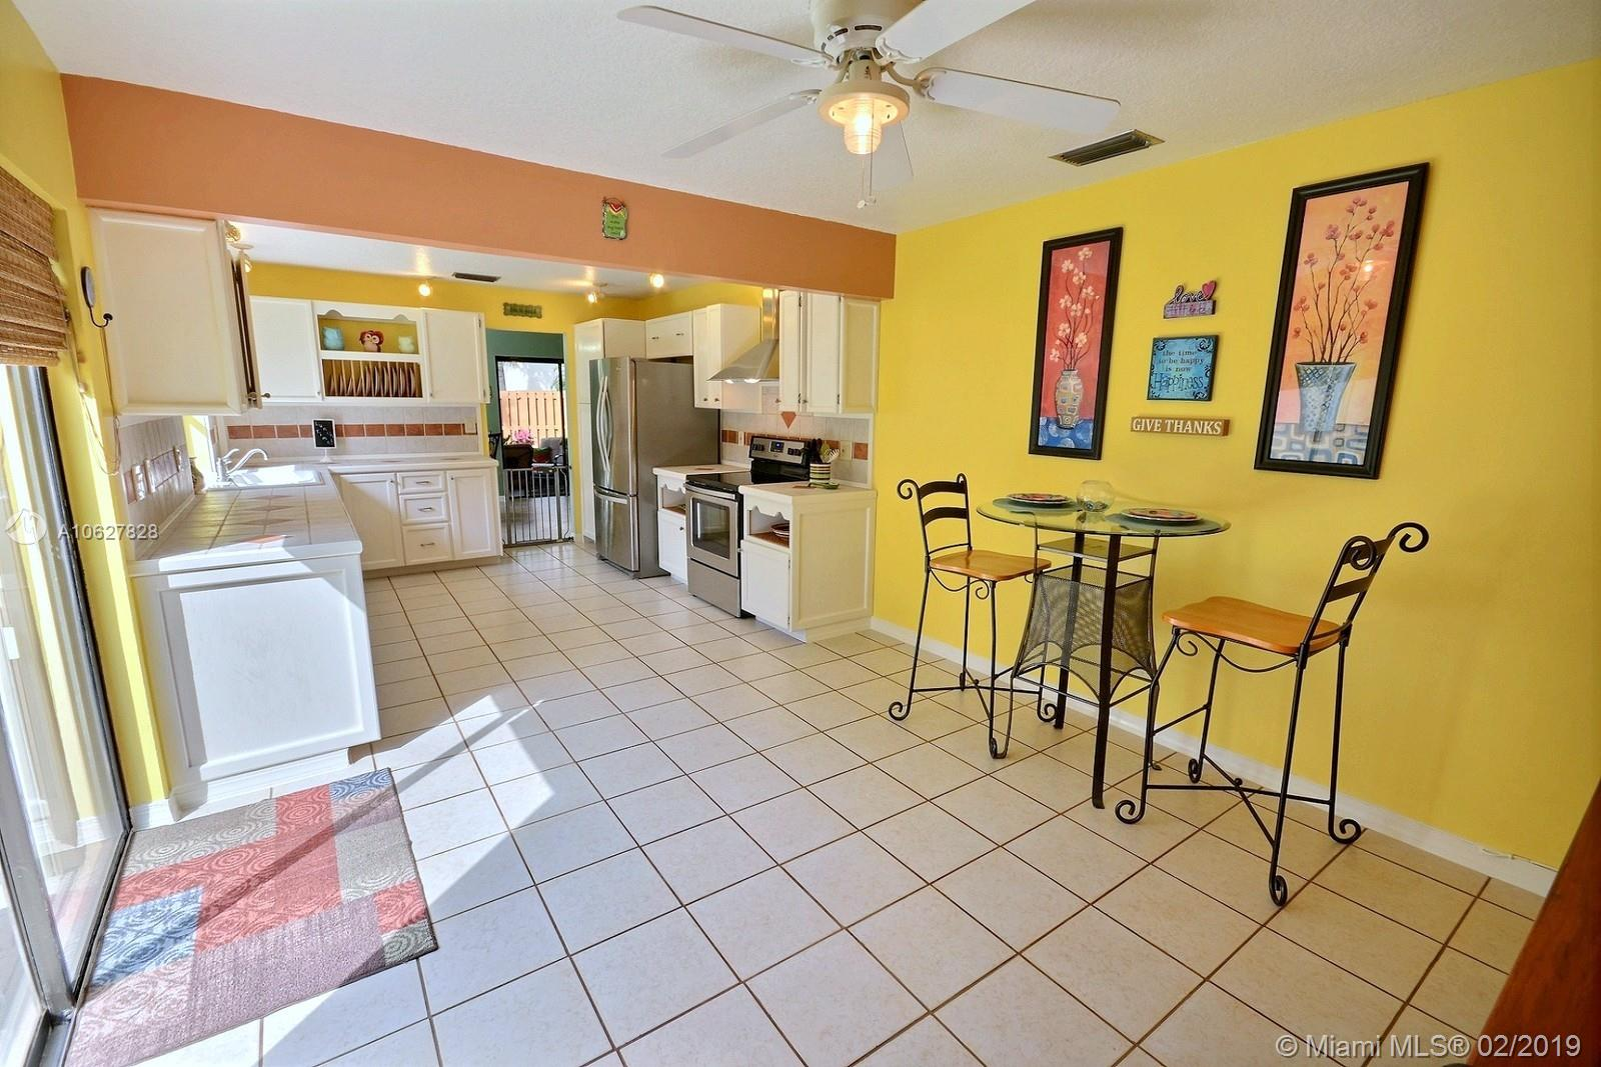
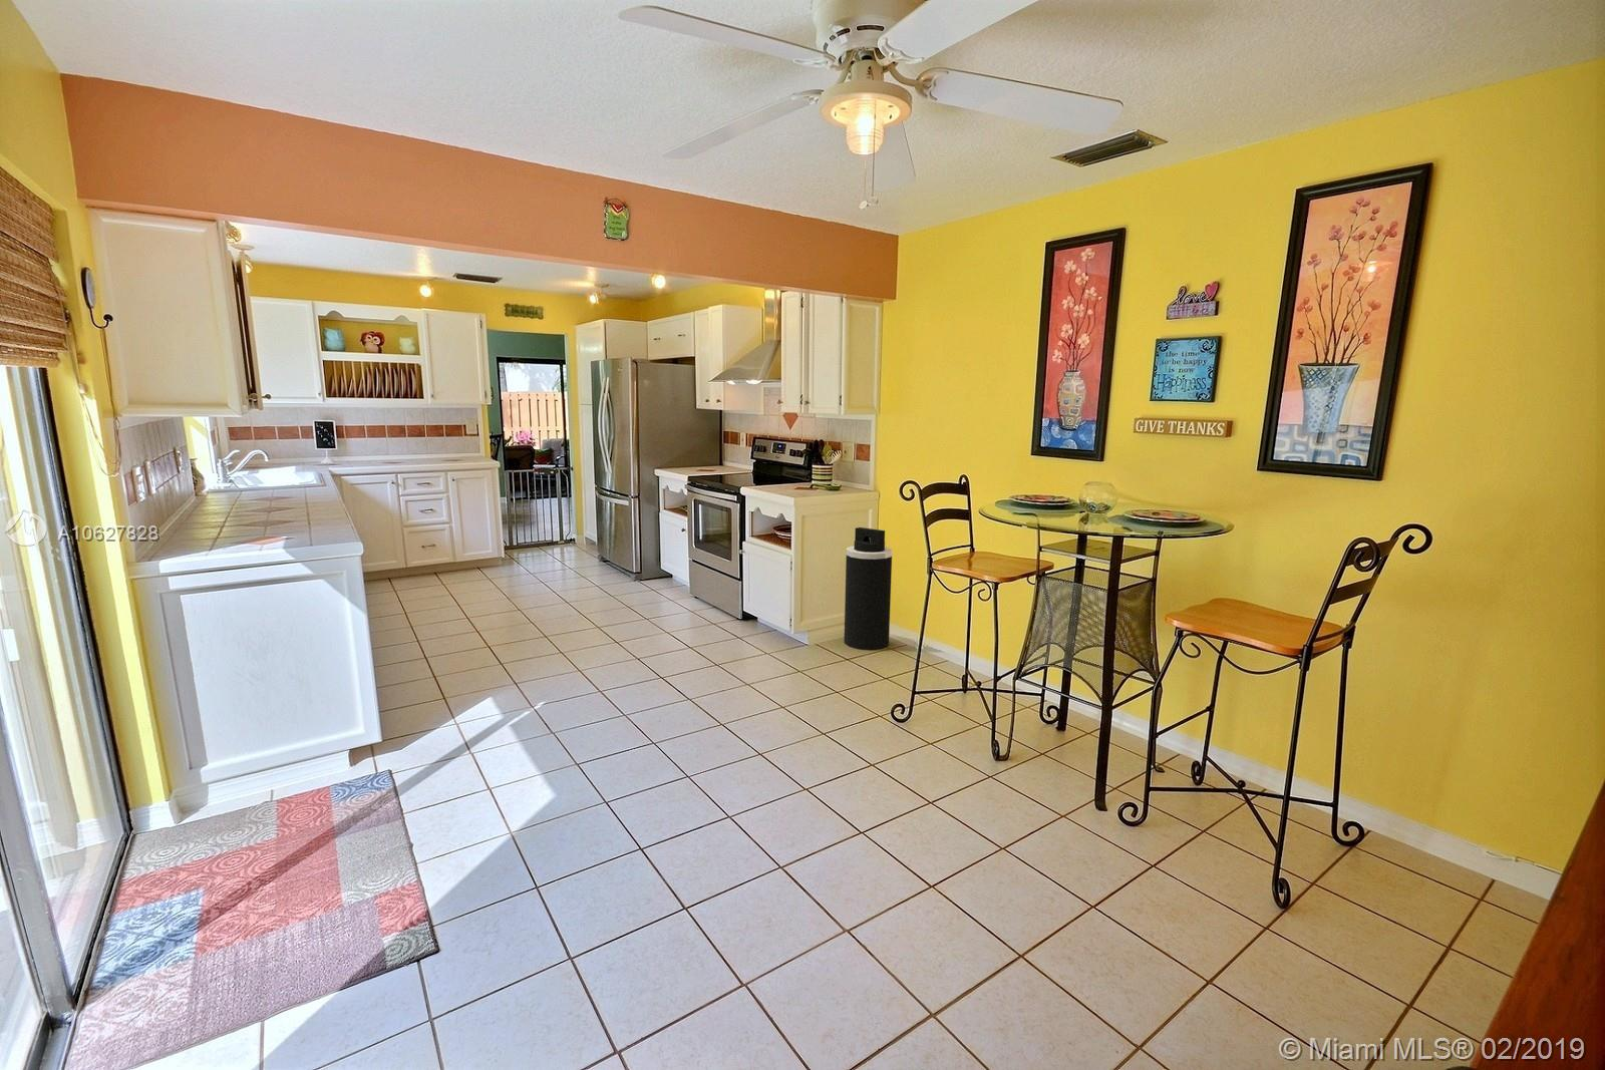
+ trash can (868, 586)
